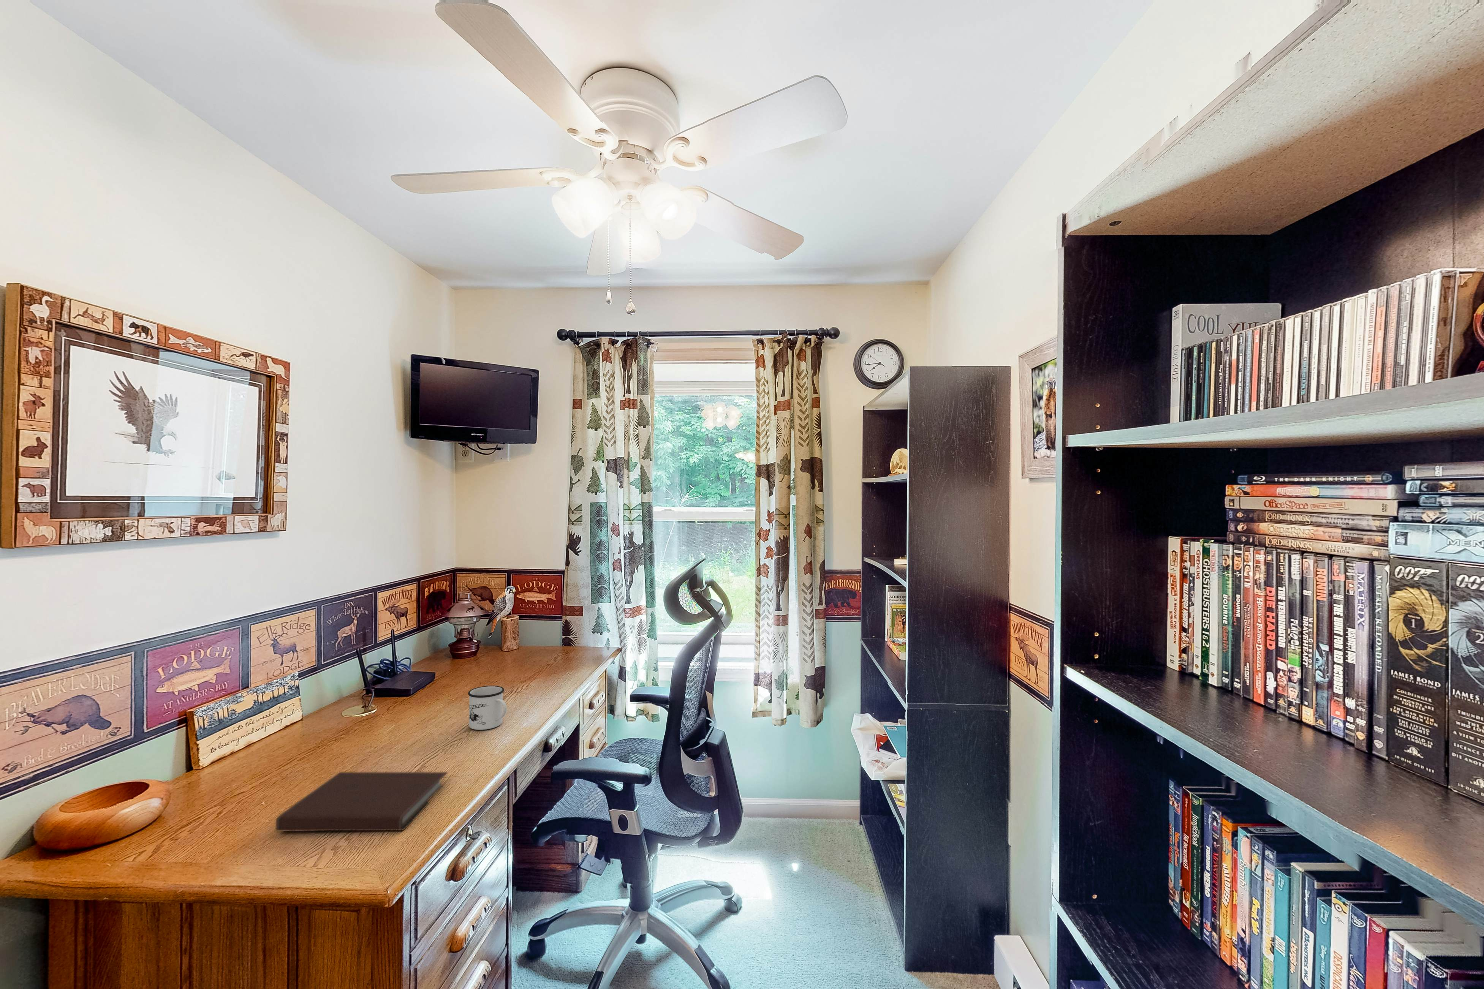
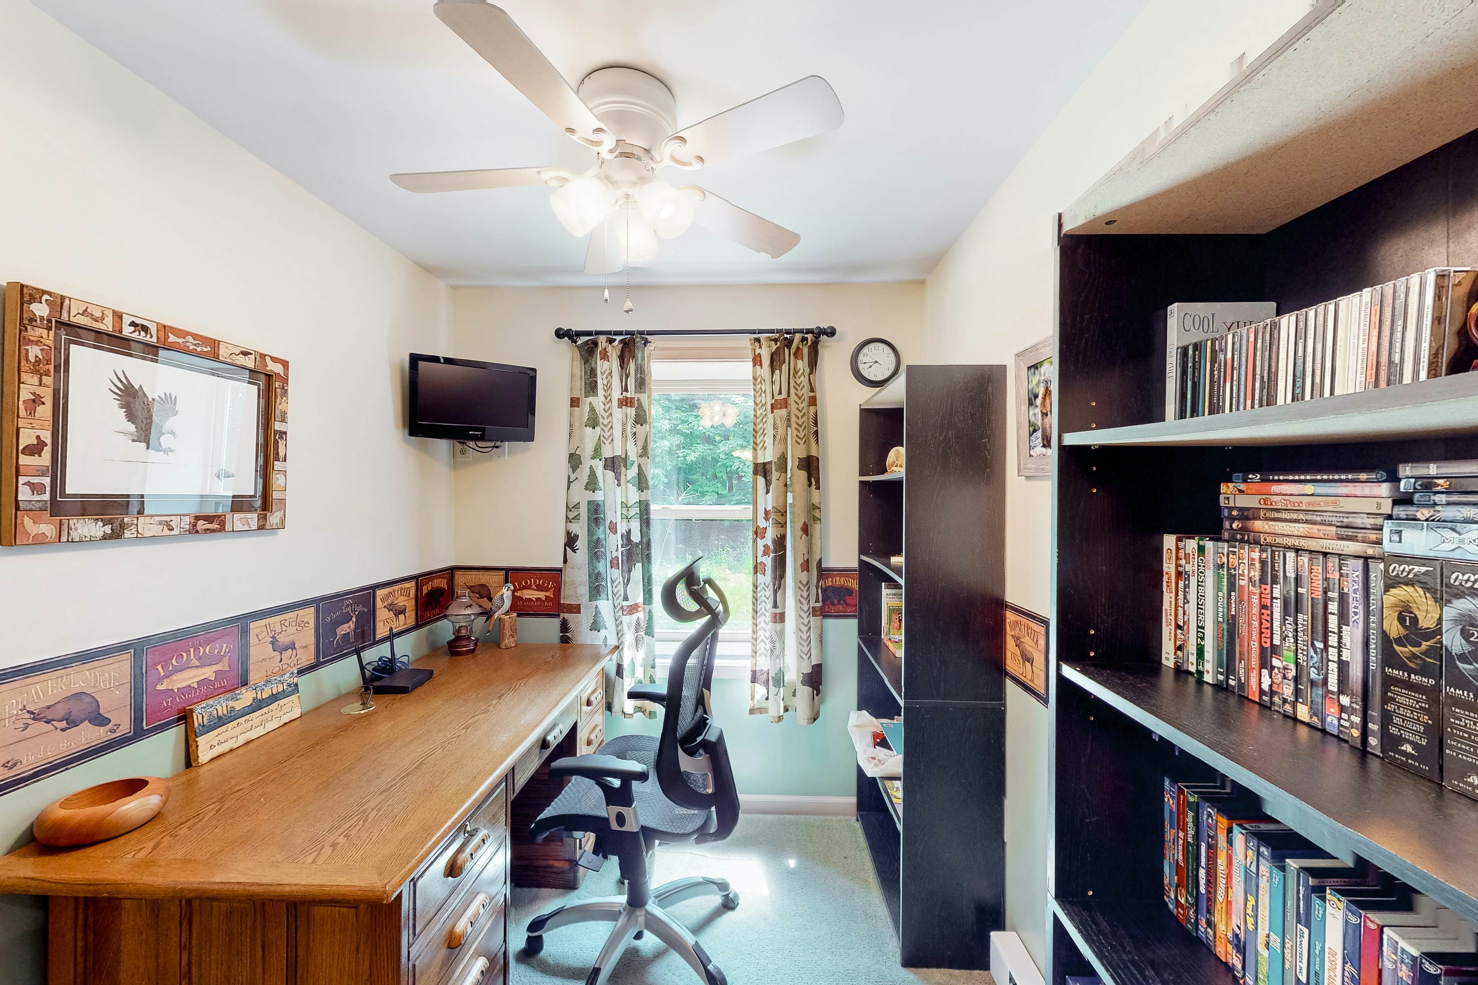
- mug (490, 709)
- notebook (368, 800)
